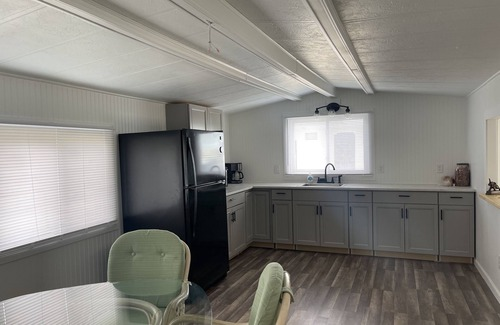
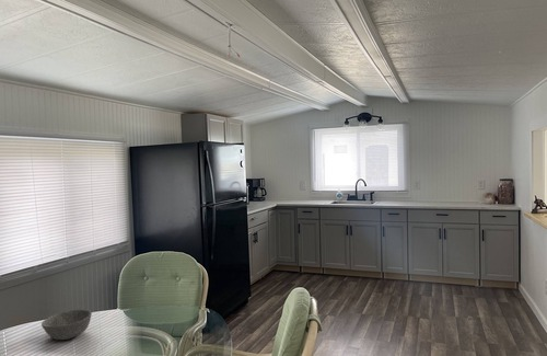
+ bowl (68, 325)
